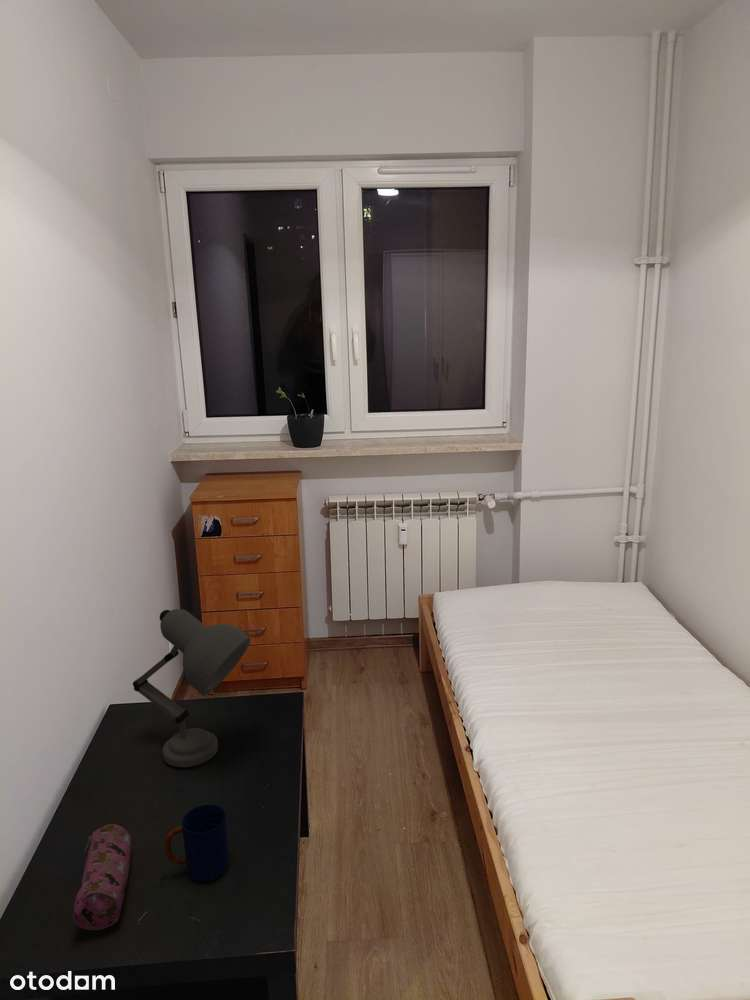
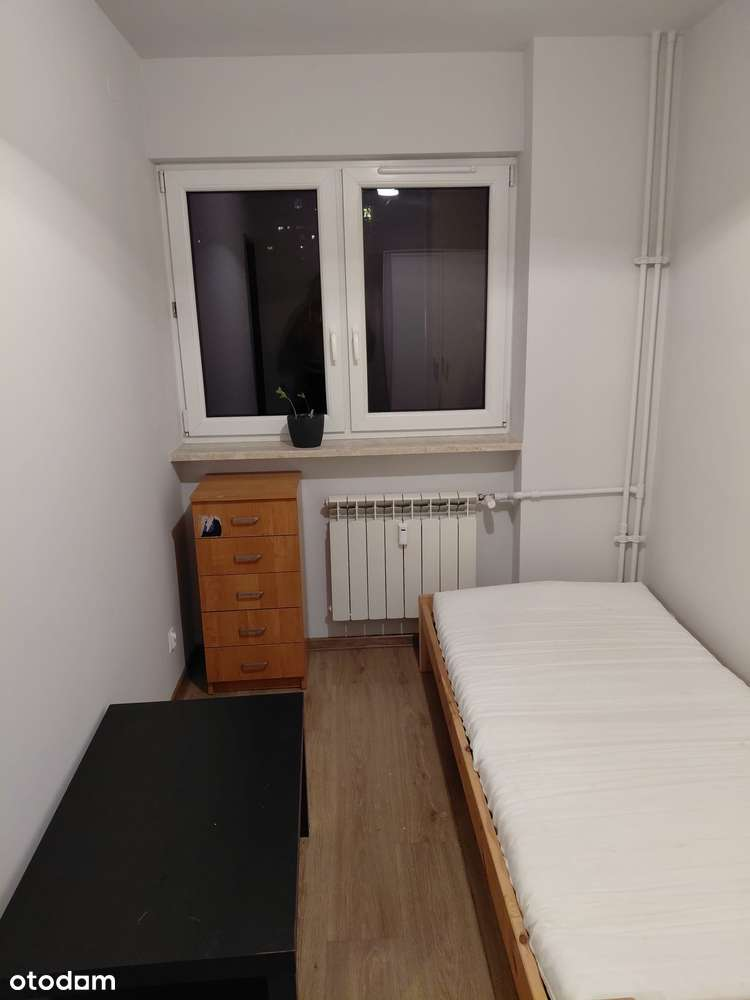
- mug (196, 845)
- desk lamp (195, 684)
- pencil case (104, 874)
